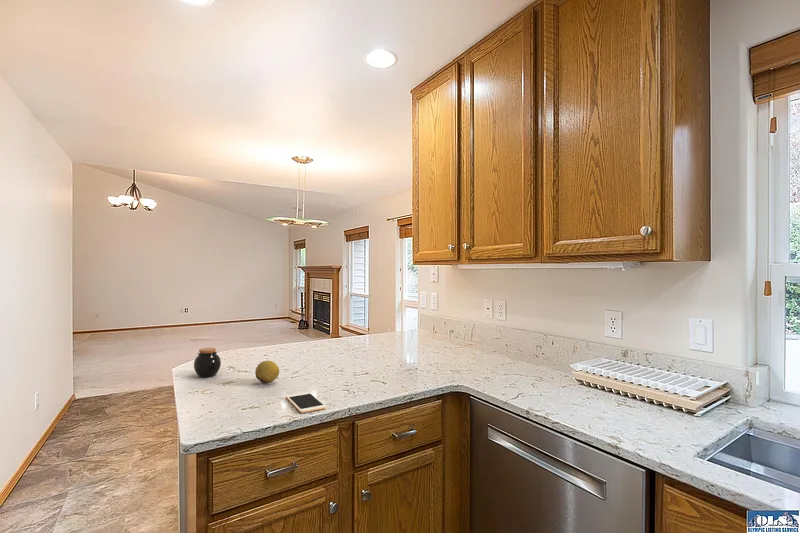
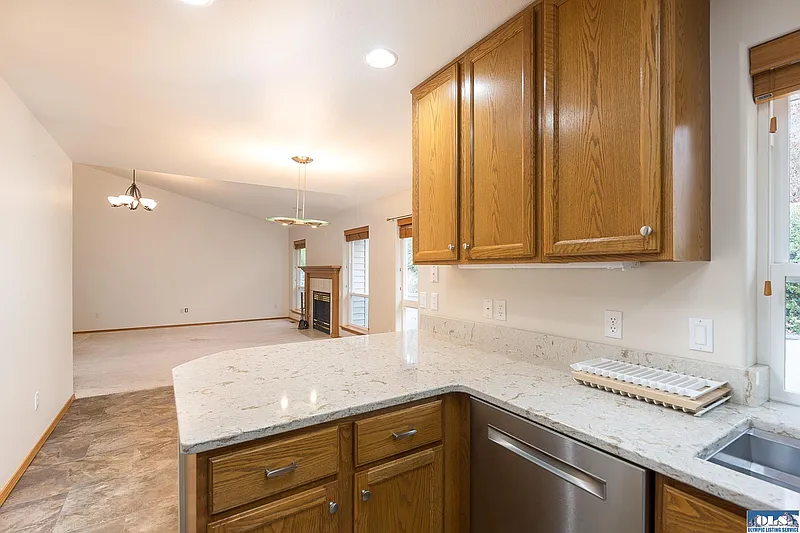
- fruit (267, 371)
- cell phone (305, 401)
- jar (207, 362)
